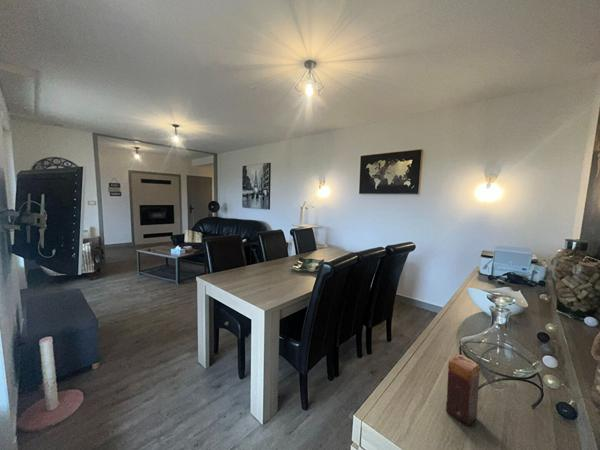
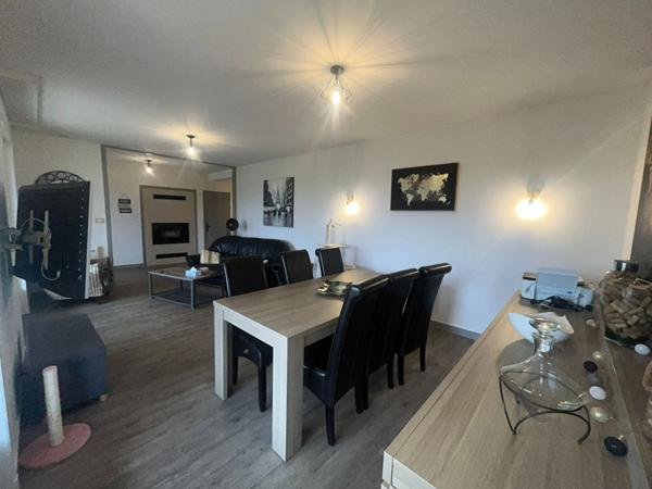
- candle (462, 388)
